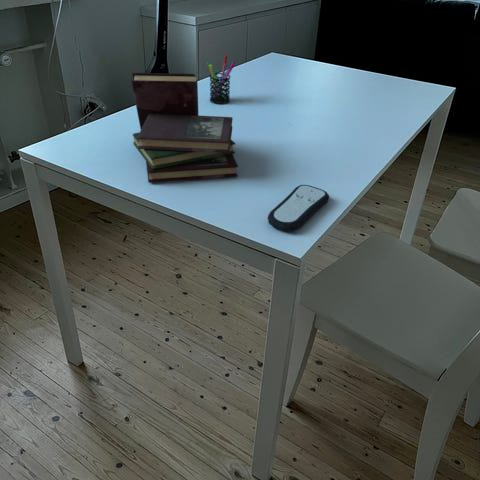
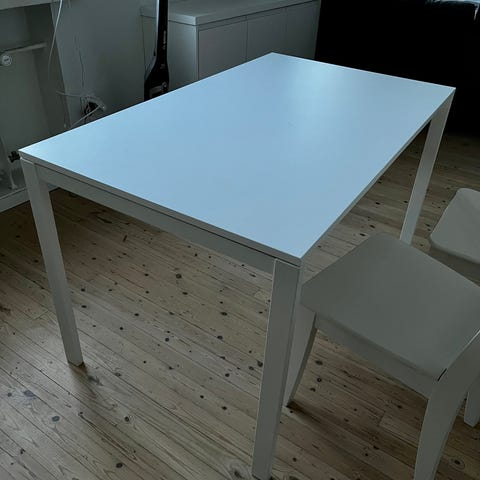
- book (183, 118)
- remote control (298, 206)
- pen holder (218, 78)
